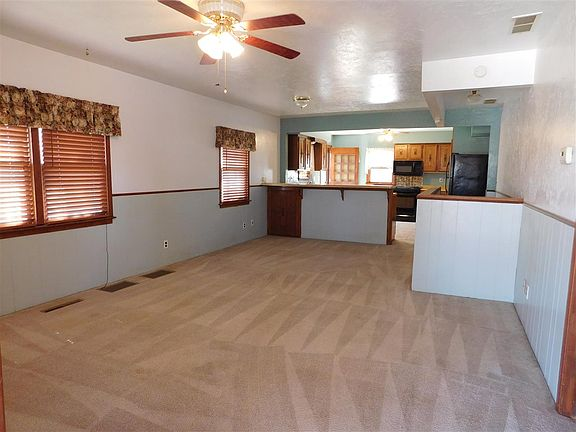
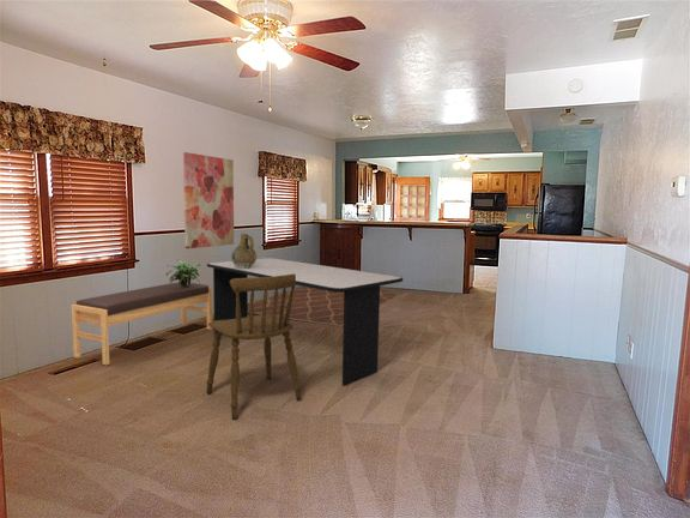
+ dining table (303, 285)
+ bench (149, 315)
+ potted plant (184, 272)
+ dining chair (253, 335)
+ rug (328, 300)
+ ceramic jug (243, 251)
+ wall art (210, 201)
